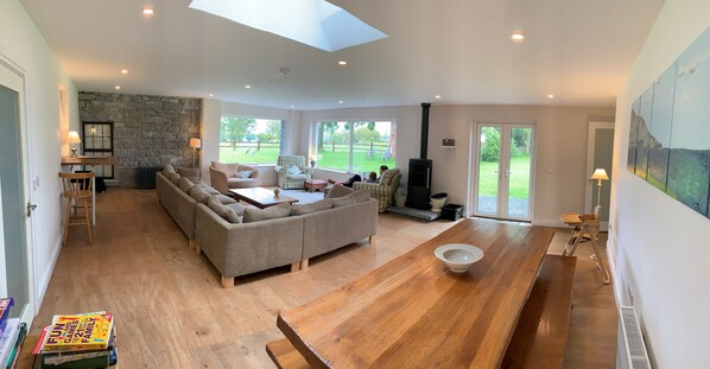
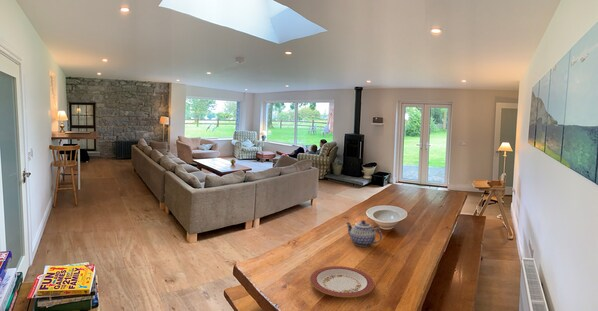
+ plate (341, 282)
+ teapot (362, 232)
